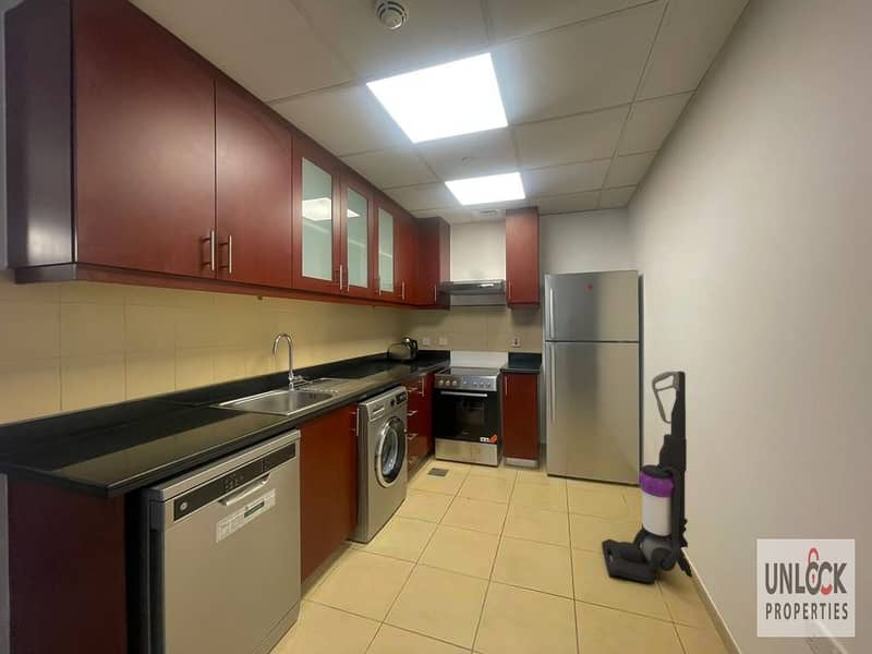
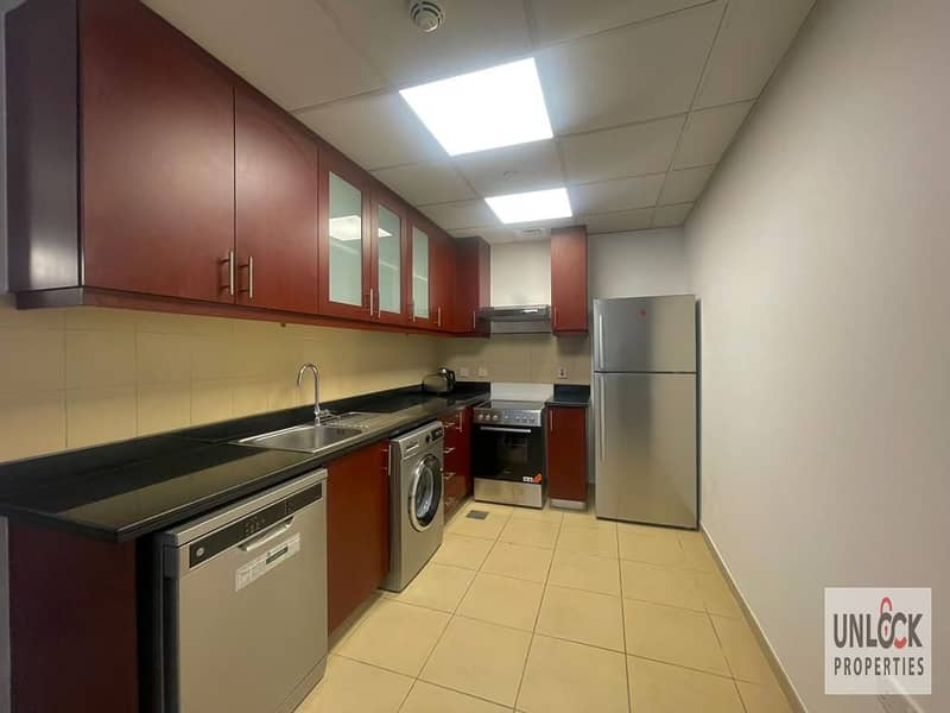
- vacuum cleaner (647, 469)
